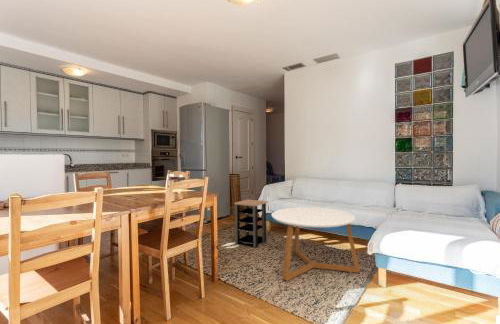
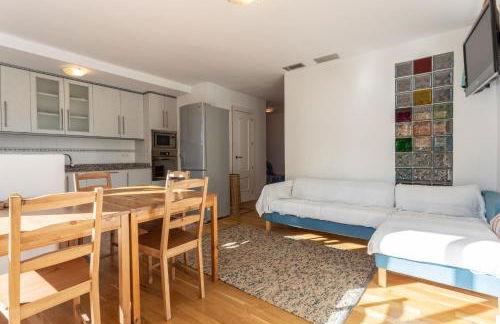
- side table (251, 222)
- coffee table (298, 240)
